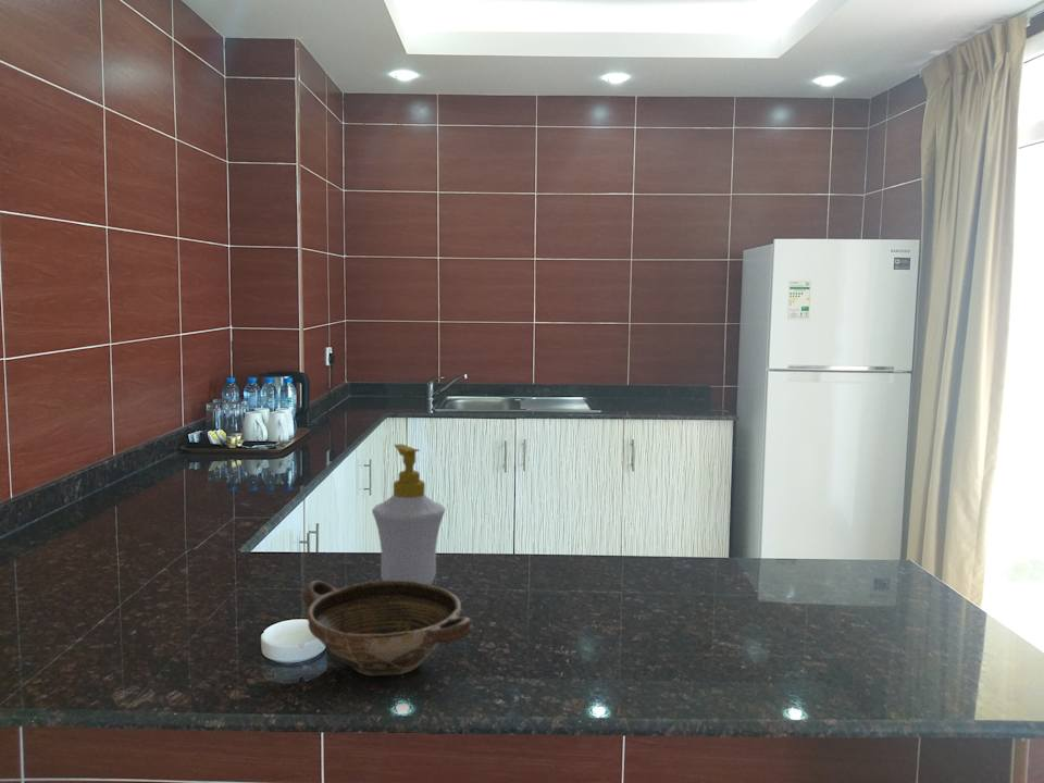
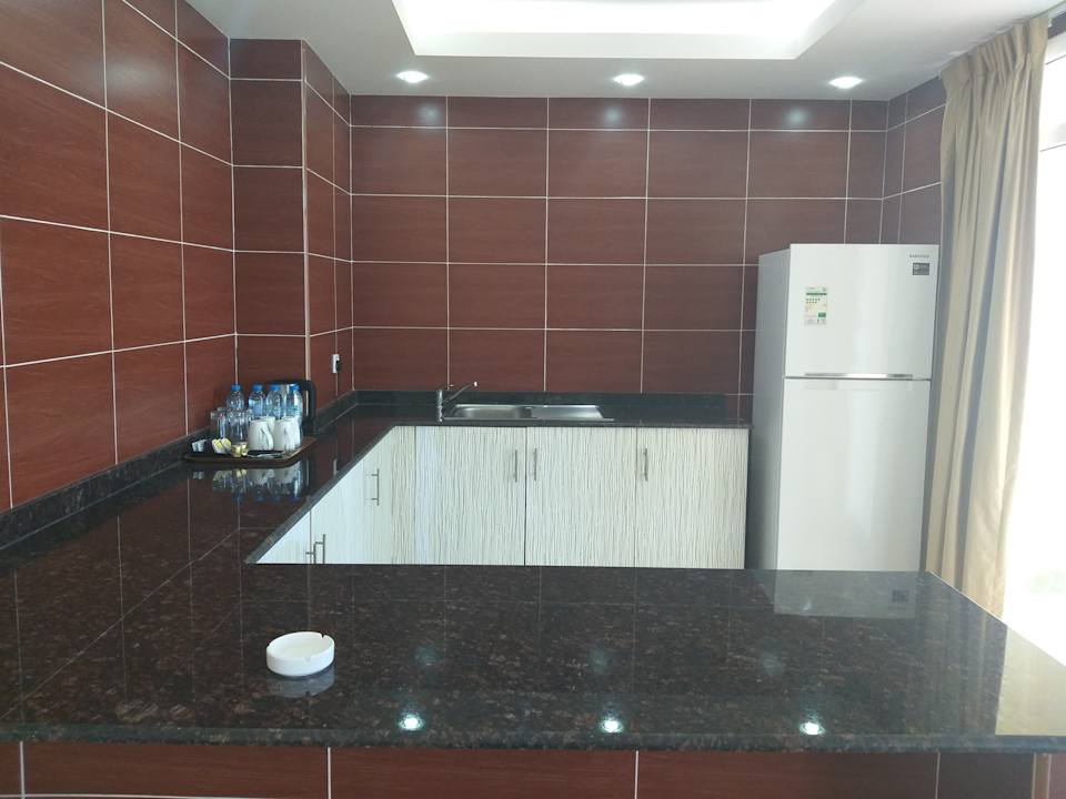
- soap bottle (408, 517)
- bowl (385, 631)
